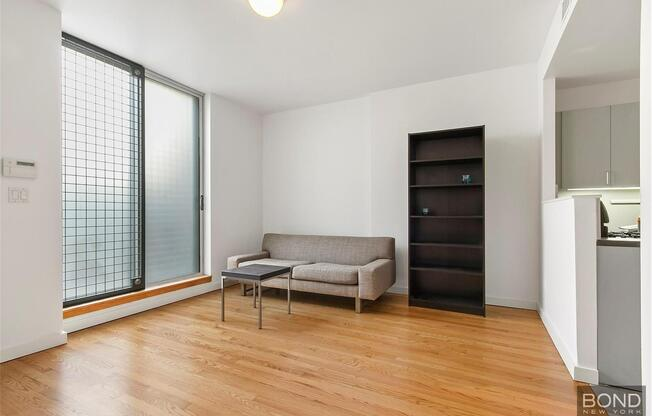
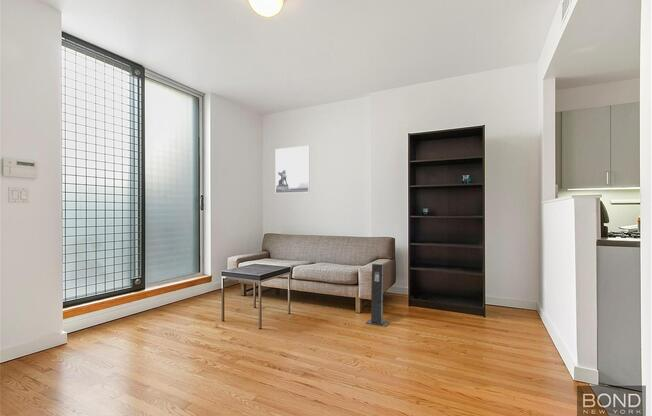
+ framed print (292, 170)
+ speaker (377, 293)
